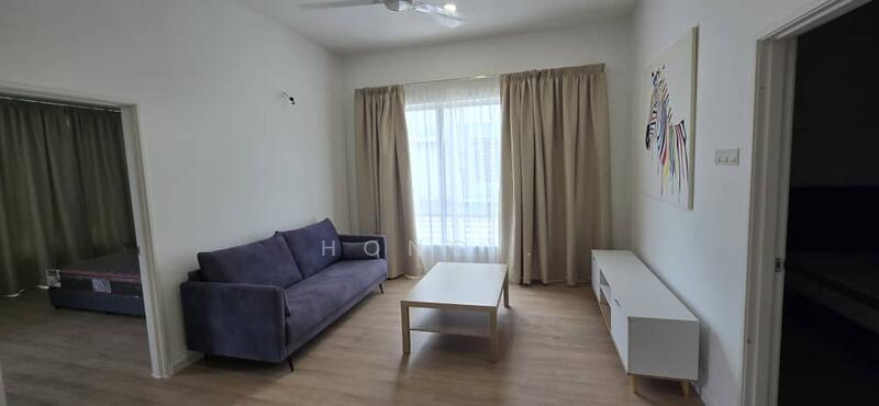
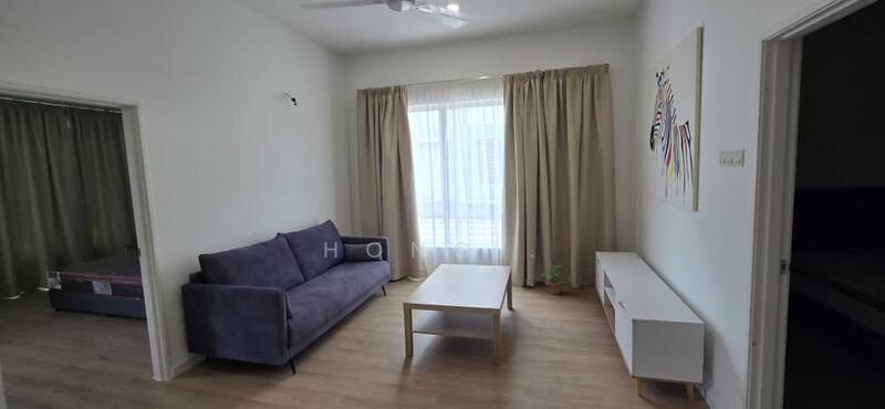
+ potted plant (551, 277)
